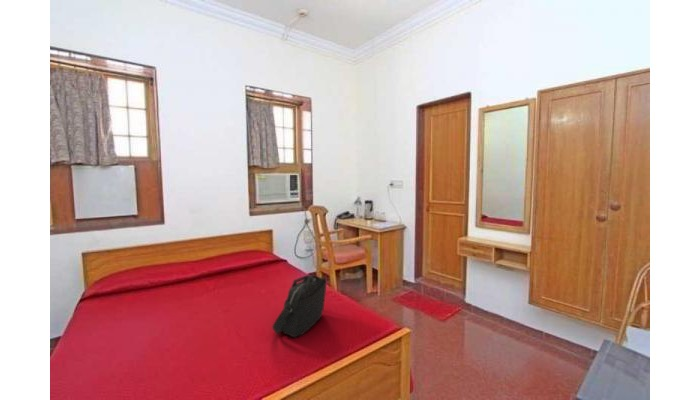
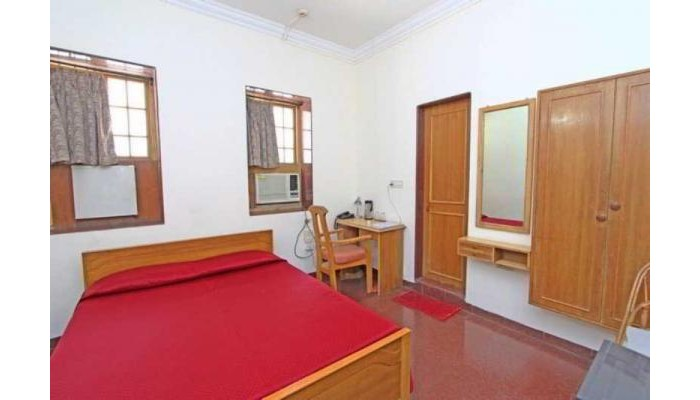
- shoulder bag (300, 299)
